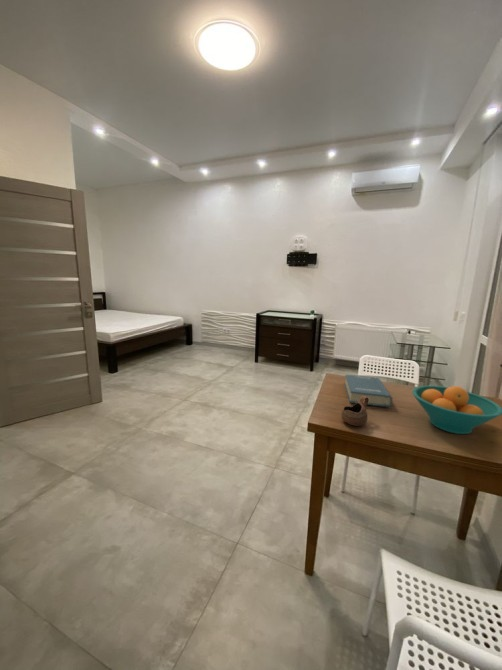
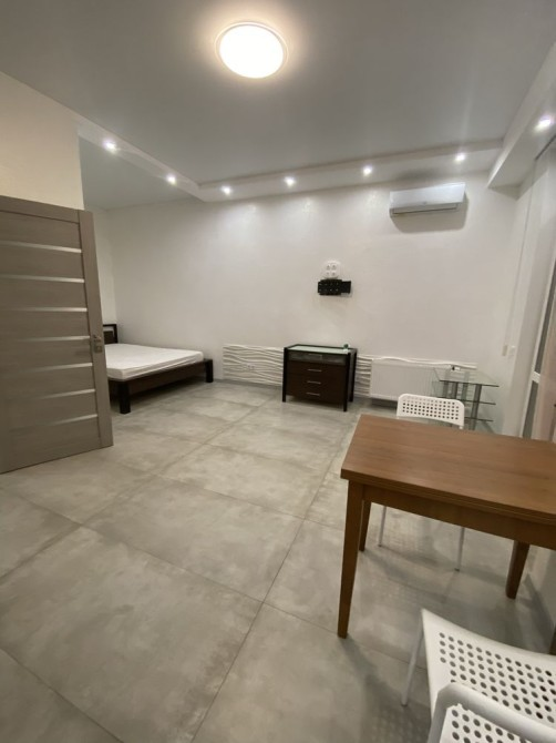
- fruit bowl (453, 406)
- cup (357, 410)
- hardback book (366, 389)
